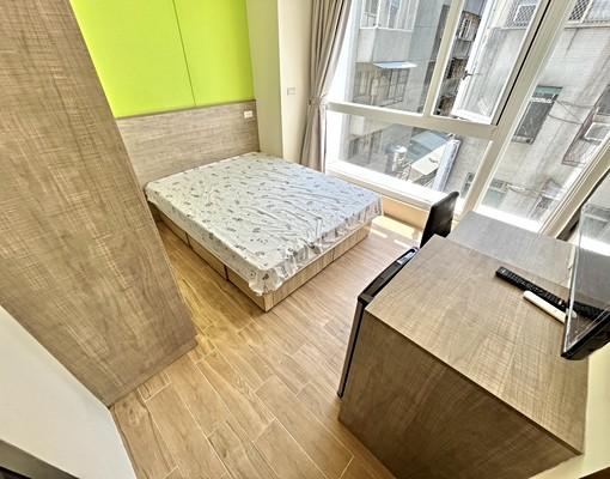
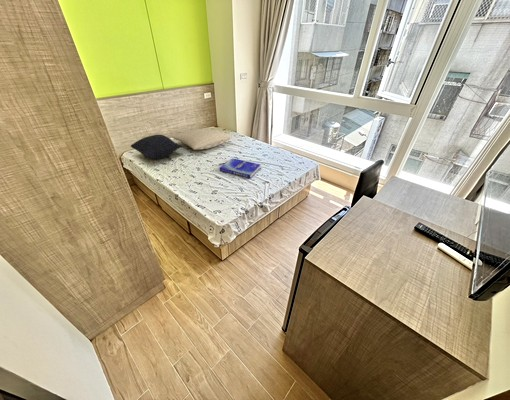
+ pillow (156, 146)
+ pillow (201, 137)
+ book (240, 167)
